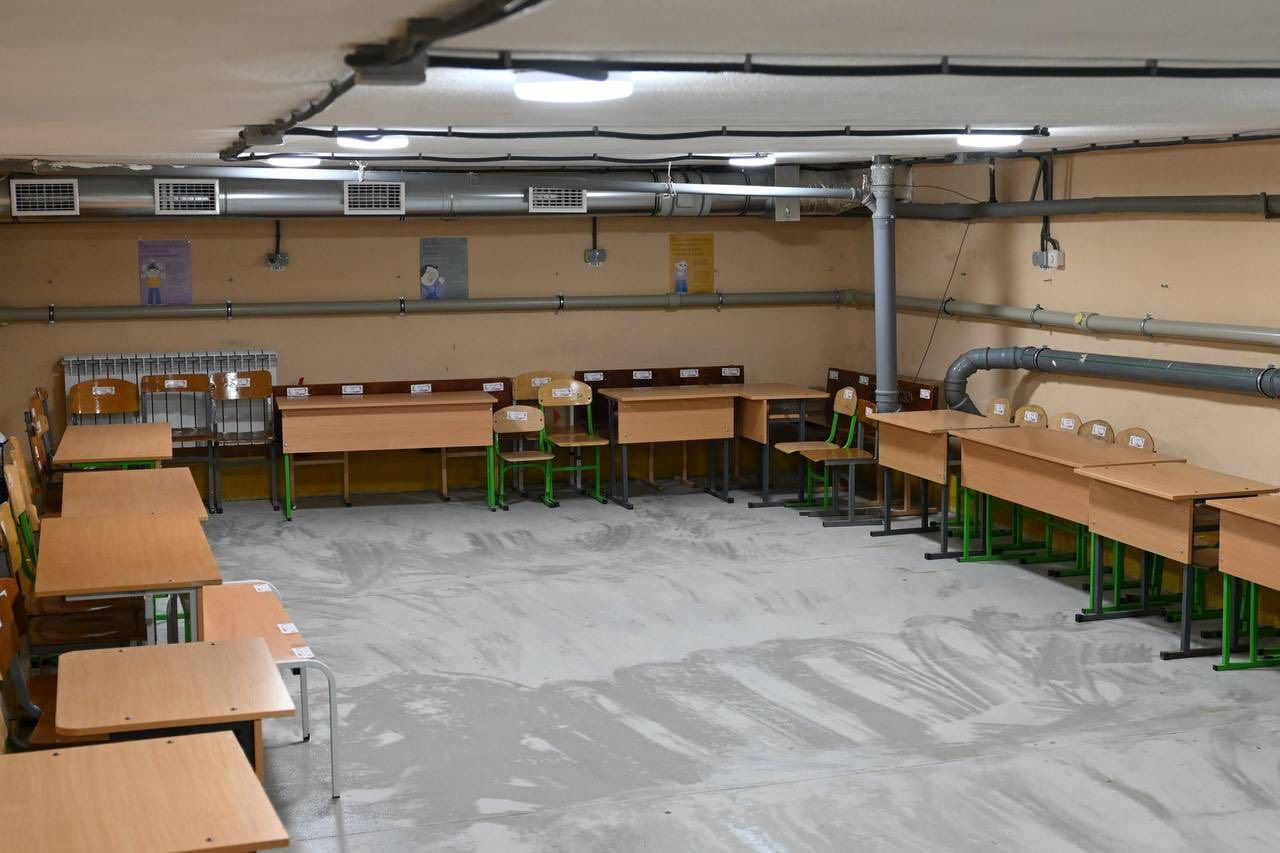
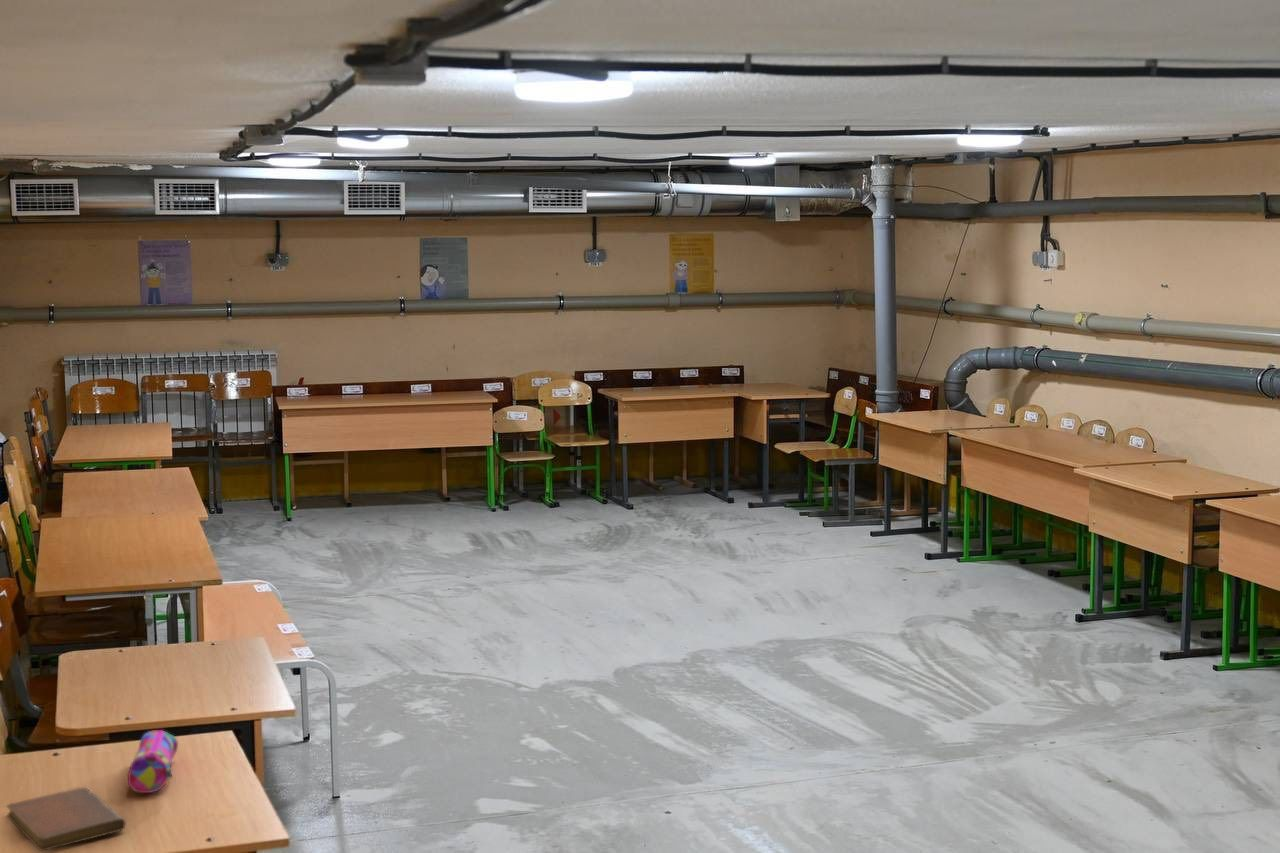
+ pencil case (153, 759)
+ notebook (65, 816)
